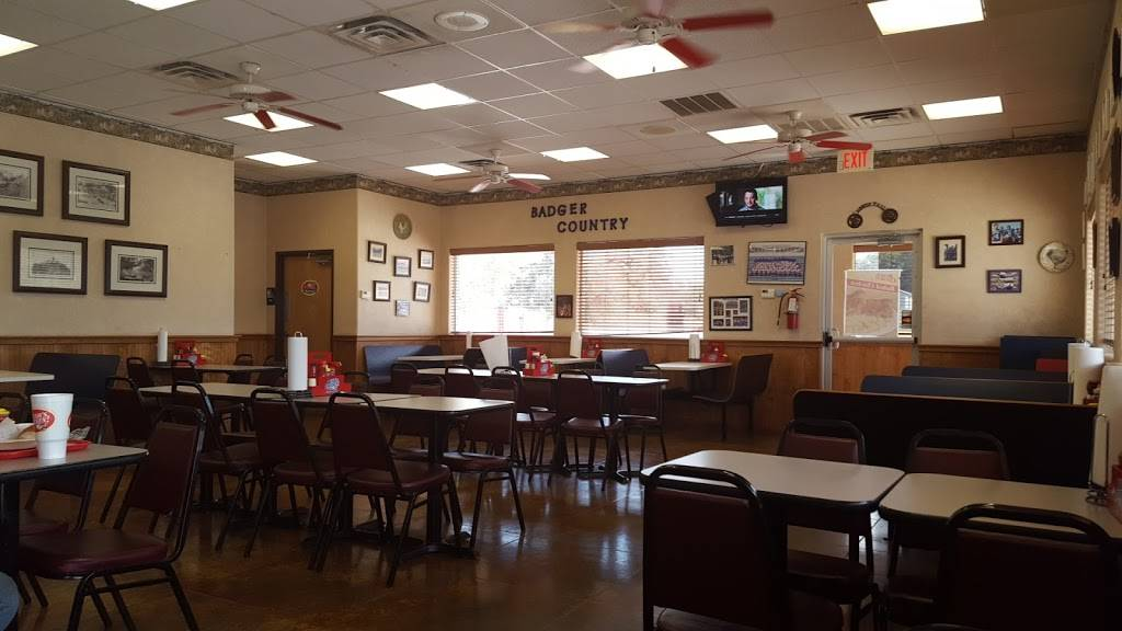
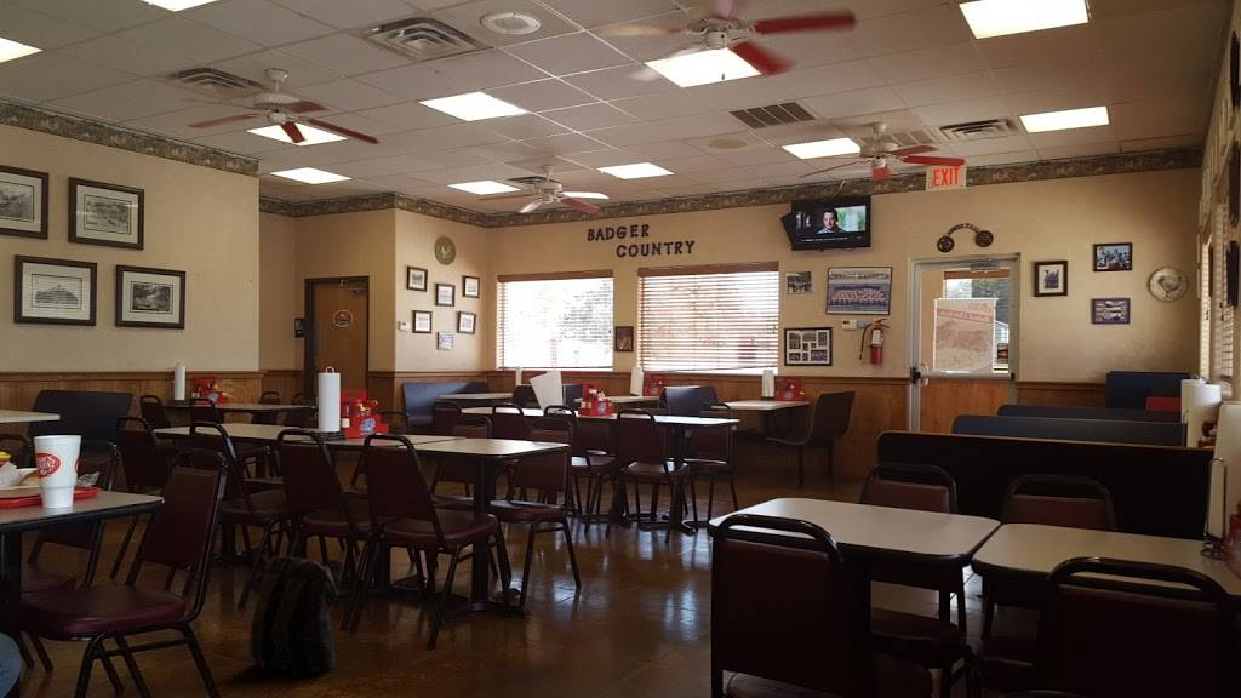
+ backpack (294, 611)
